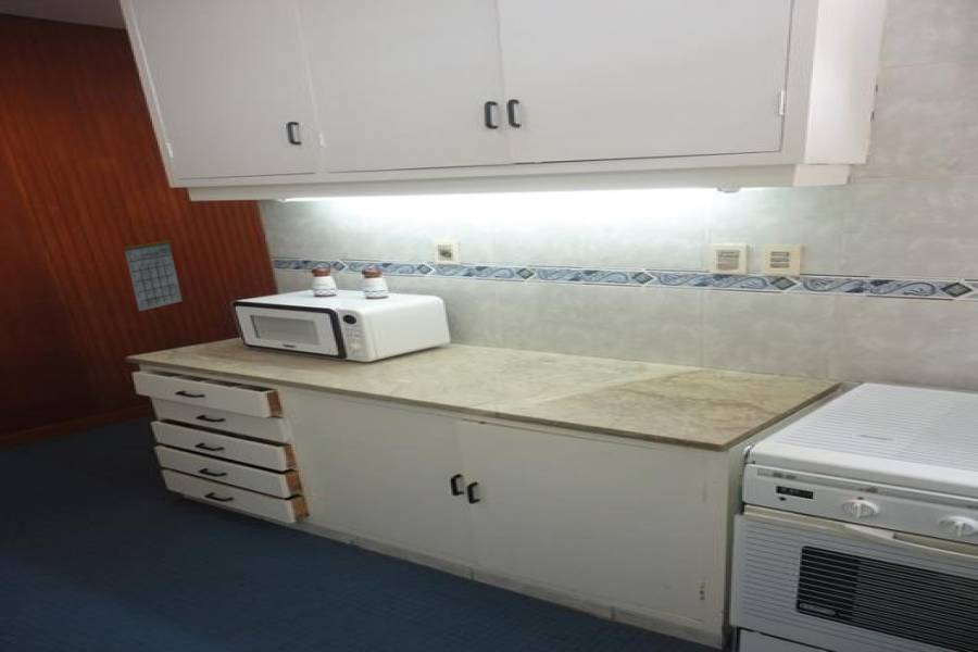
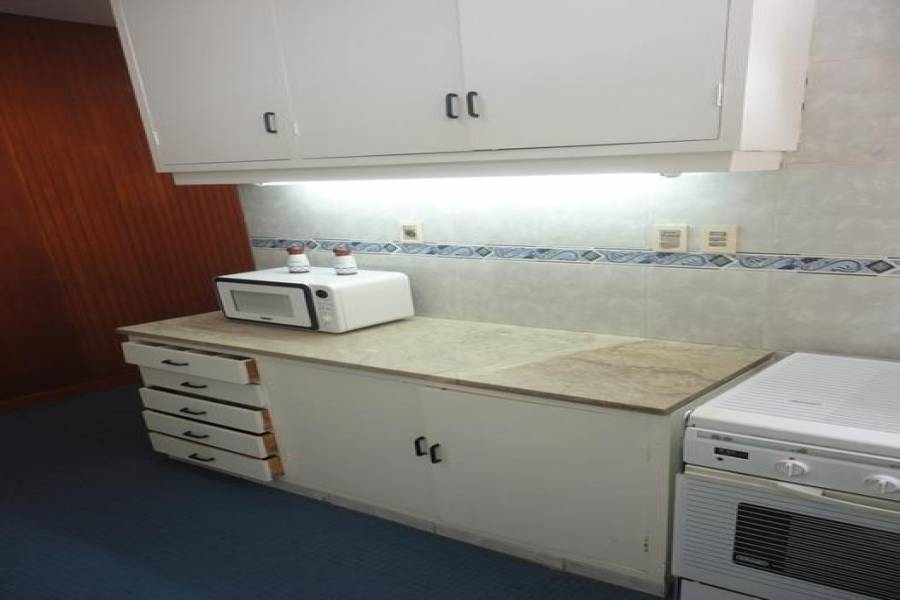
- calendar (152, 267)
